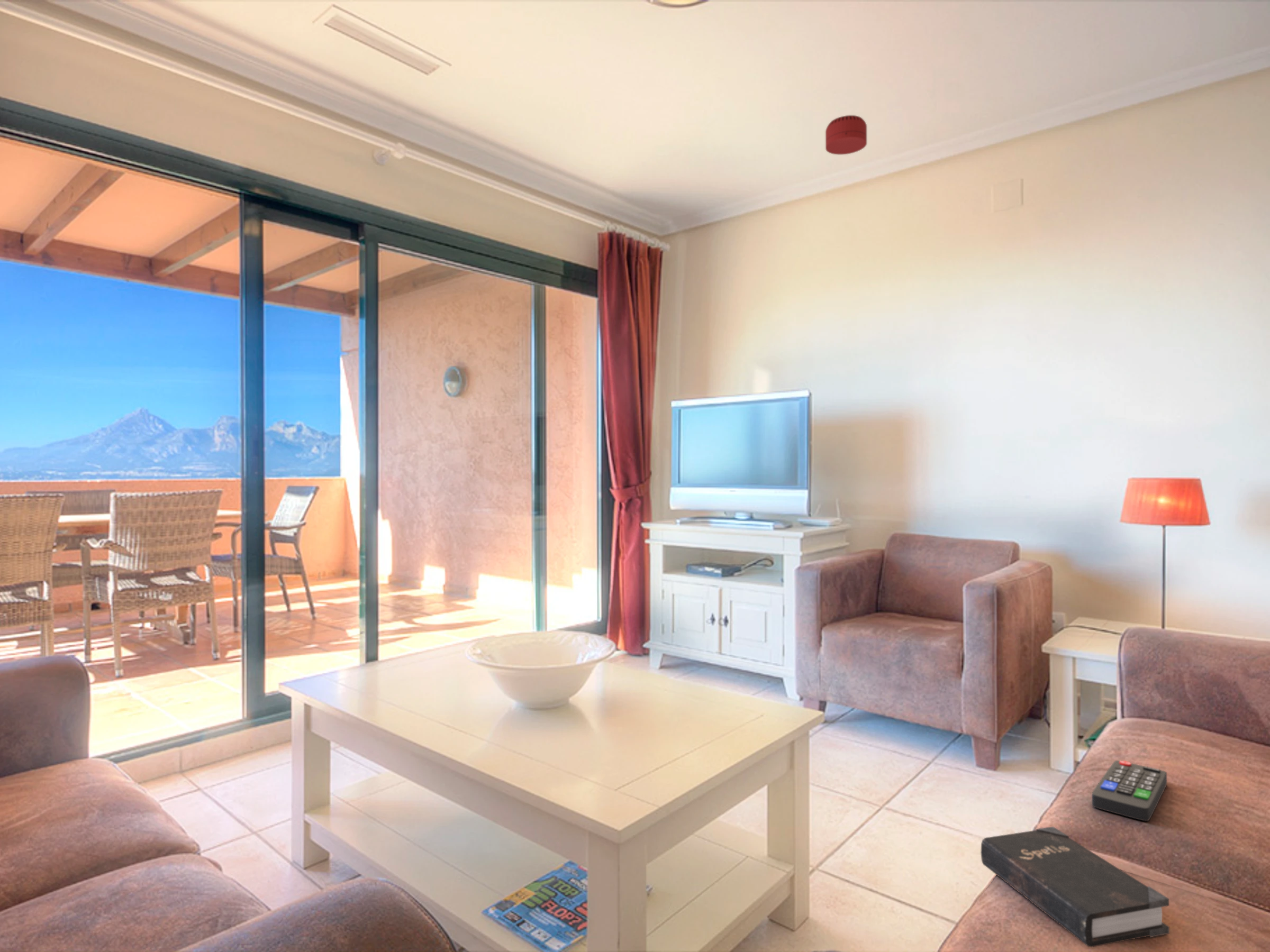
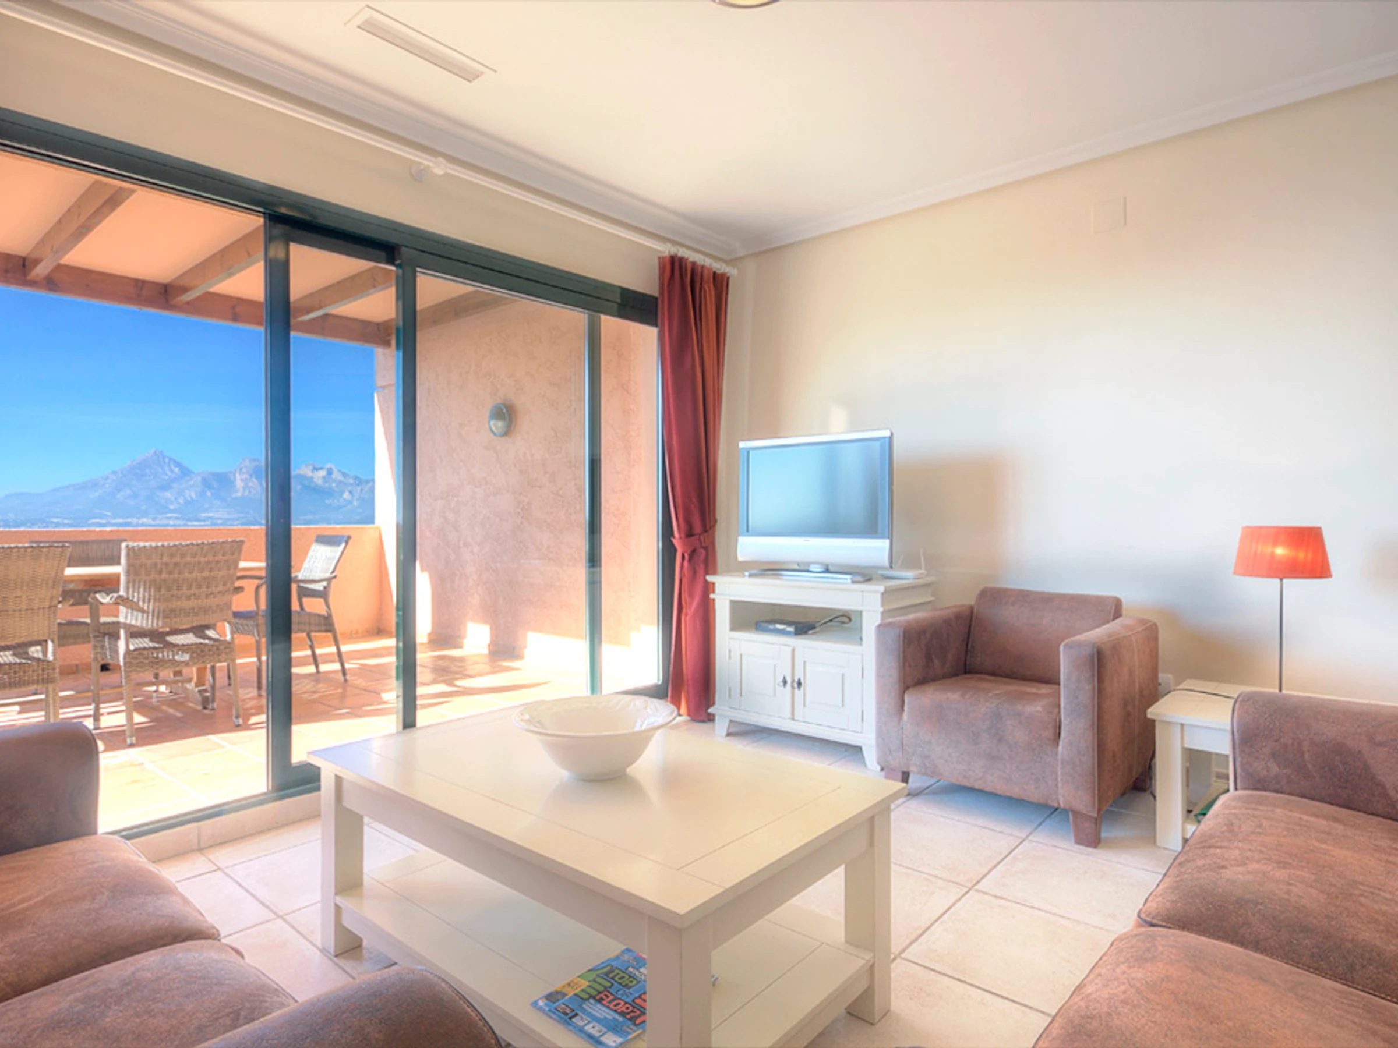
- remote control (1130, 788)
- hardback book (1067, 881)
- smoke detector (846, 134)
